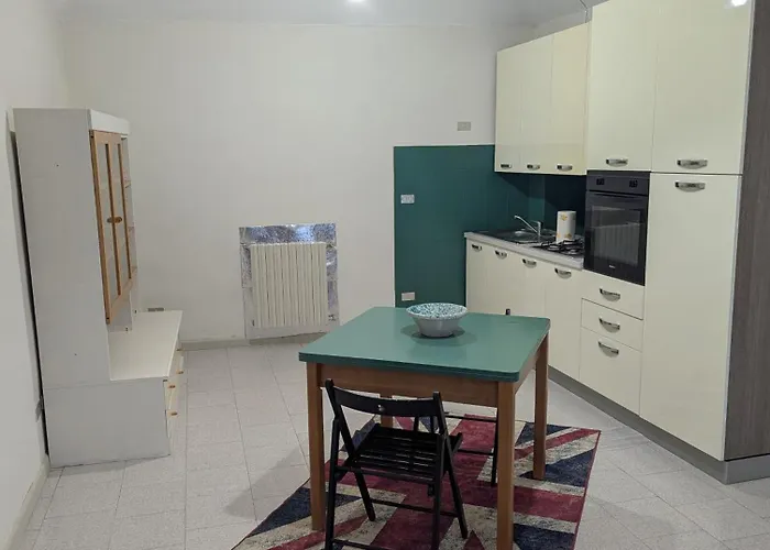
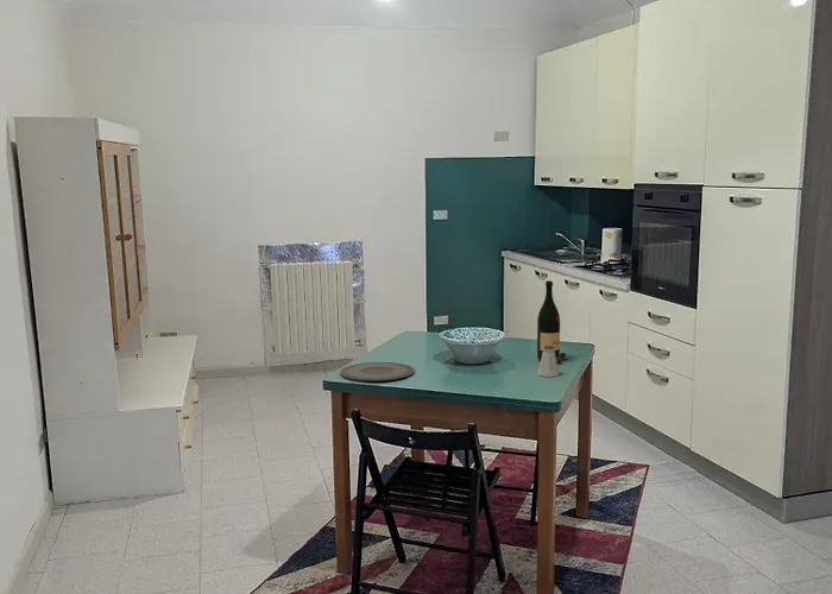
+ plate (377, 371)
+ wine bottle (555, 321)
+ saltshaker (548, 360)
